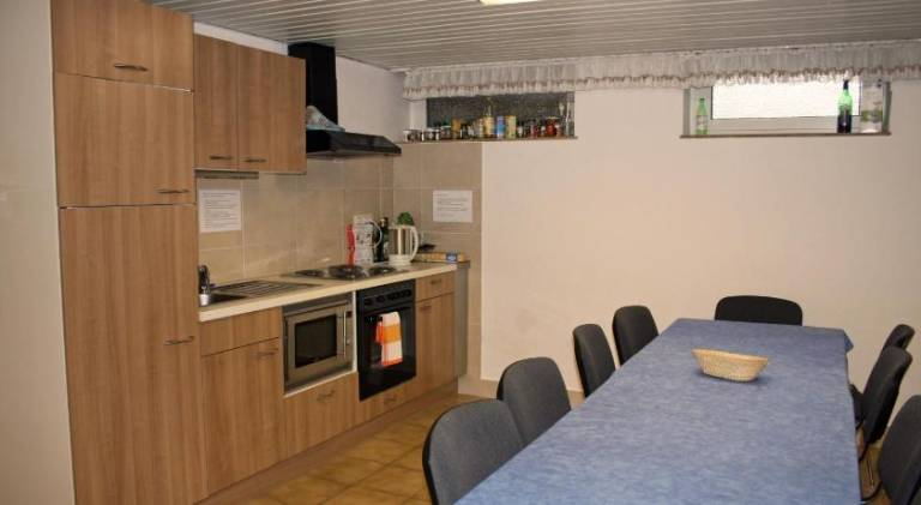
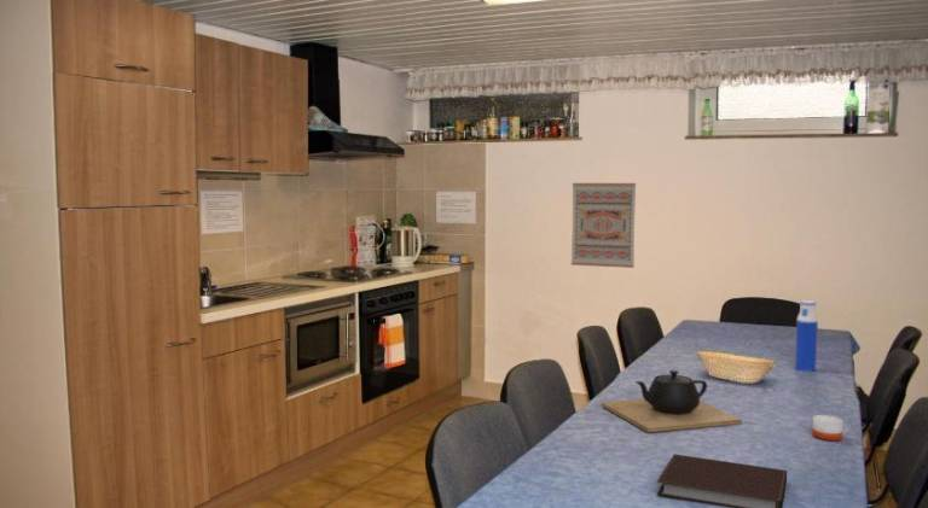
+ water bottle (806, 335)
+ teapot (668, 392)
+ candle (828, 418)
+ wall art (602, 224)
+ notebook (723, 481)
